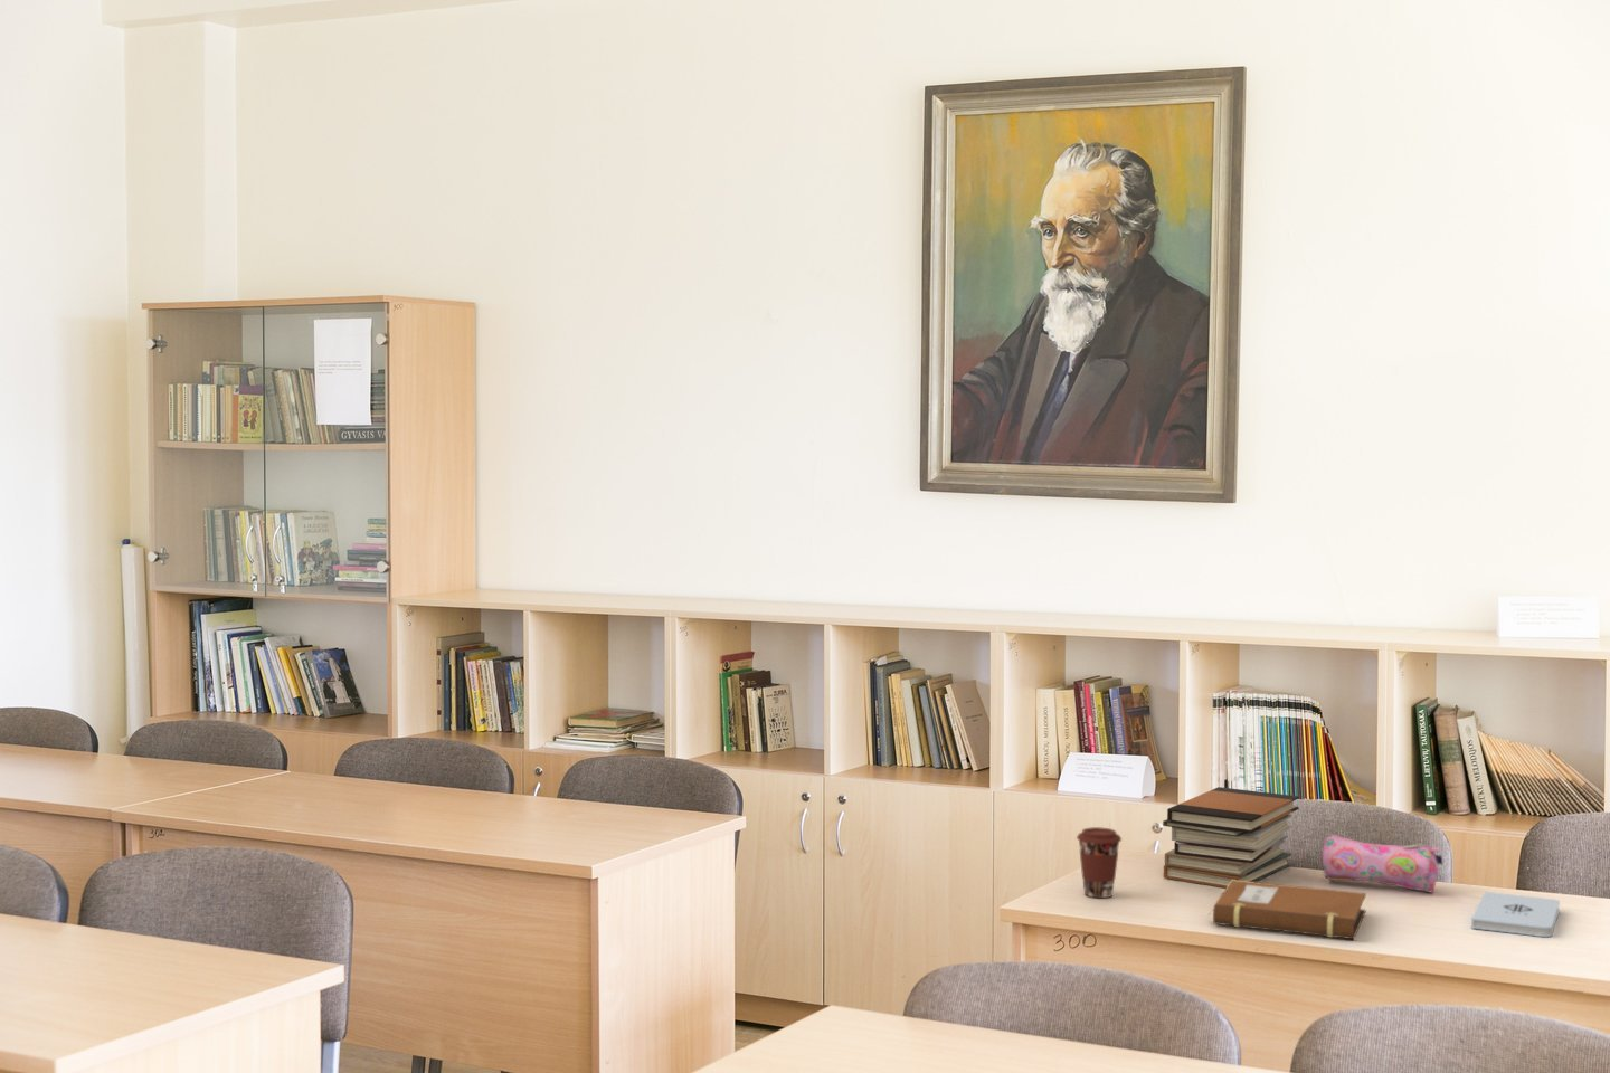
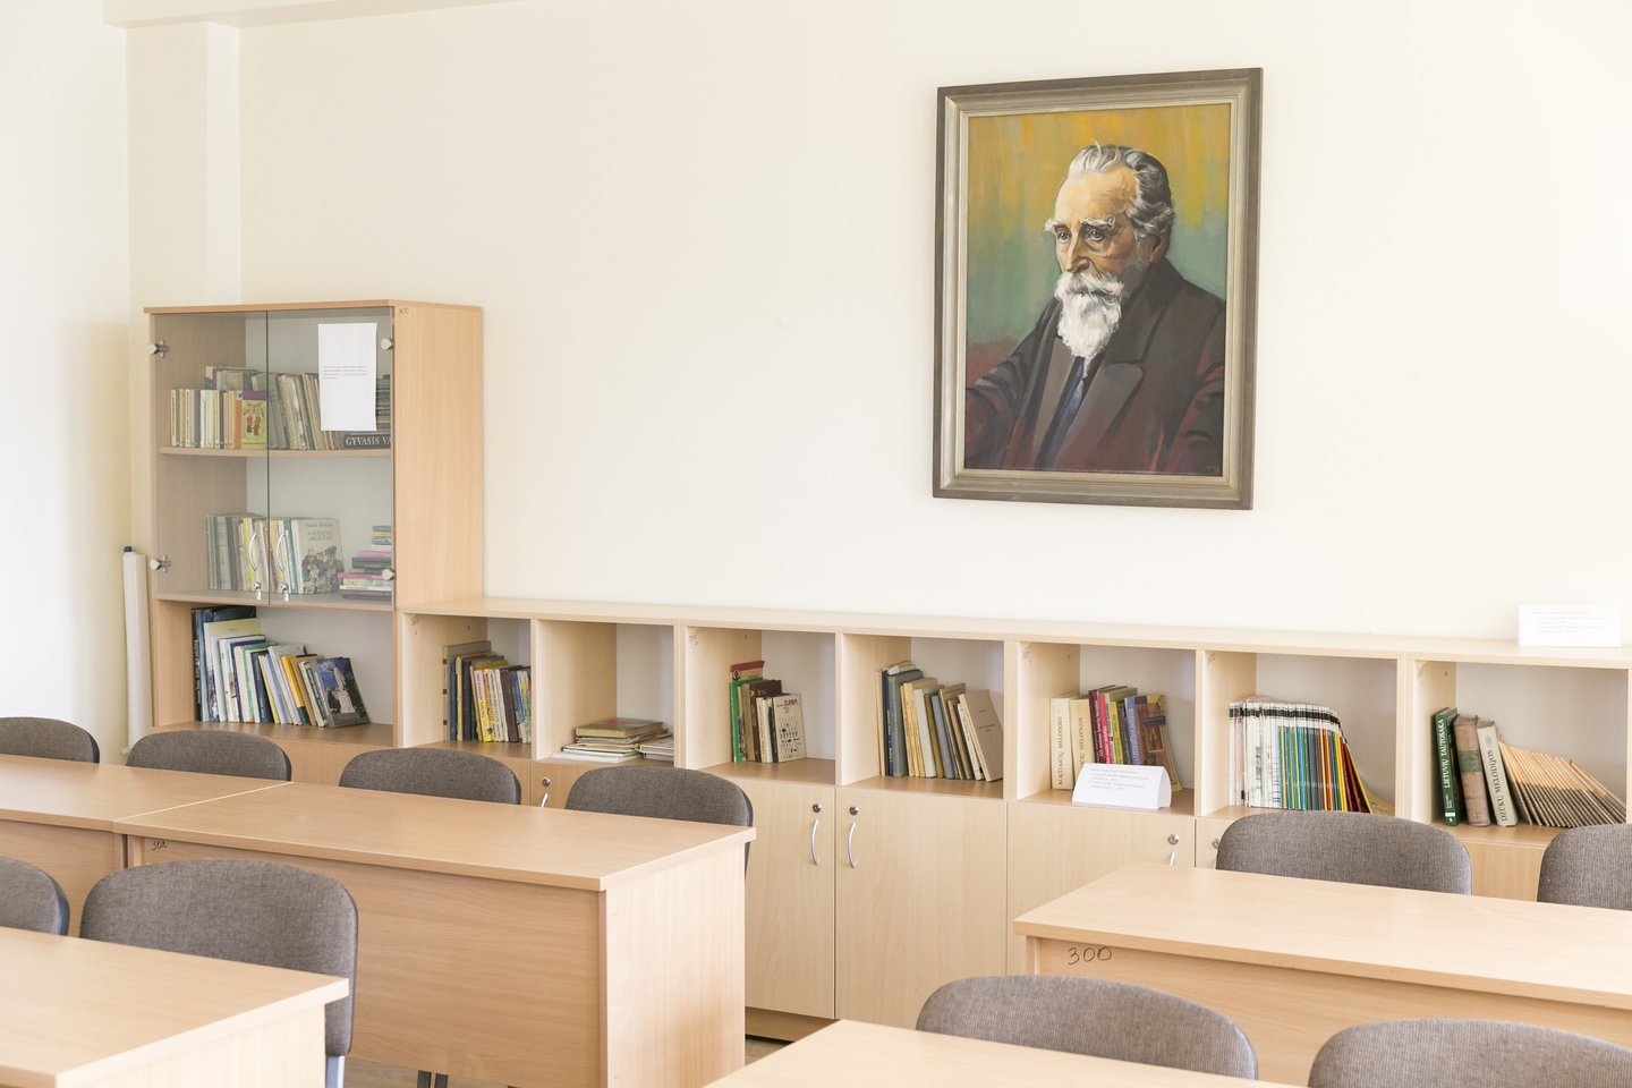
- notebook (1285, 909)
- book stack (1231, 836)
- pencil case (1380, 862)
- notepad (1517, 914)
- coffee cup (1098, 862)
